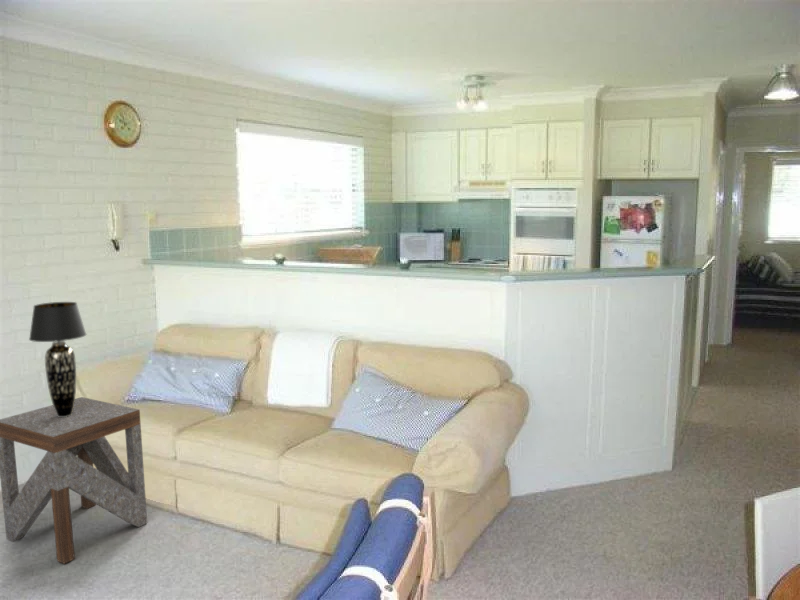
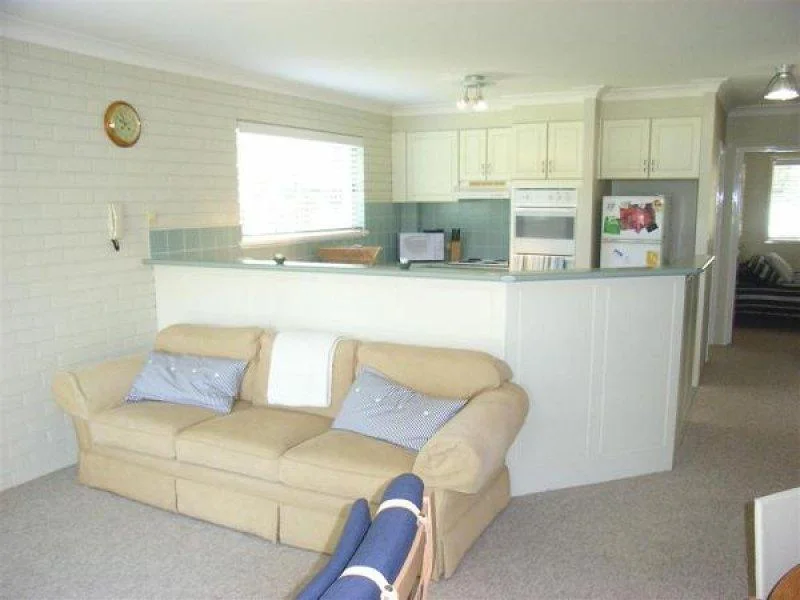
- side table (73, 473)
- table lamp (60, 360)
